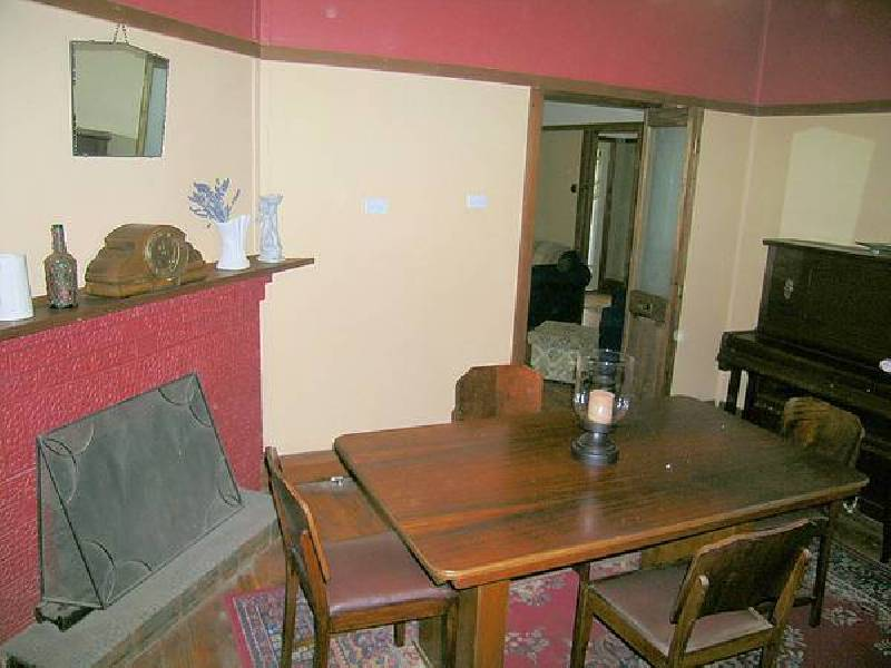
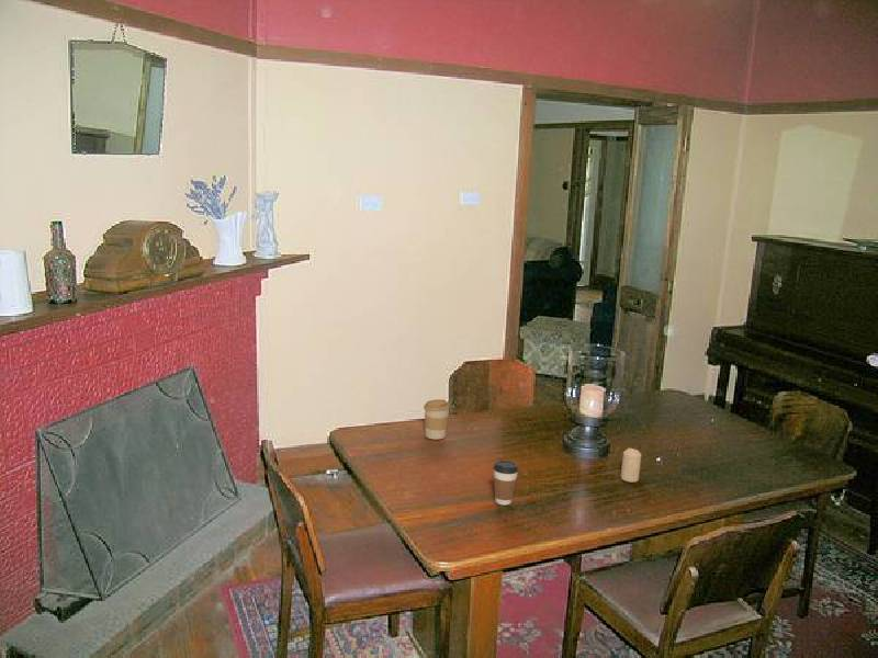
+ coffee cup (436, 418)
+ candle (631, 464)
+ coffee cup (504, 483)
